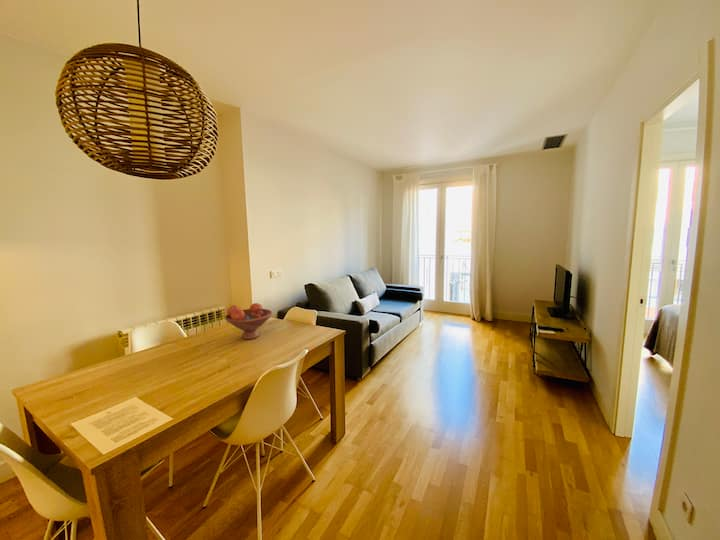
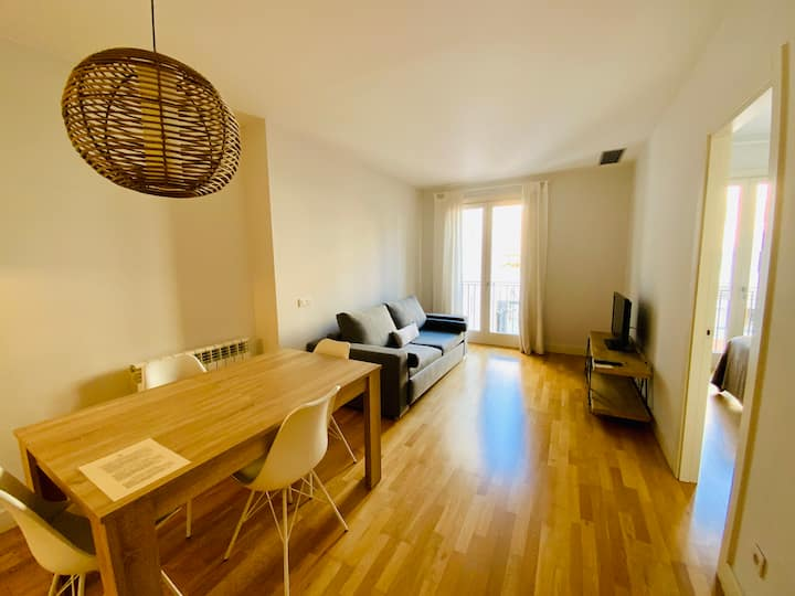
- fruit bowl (249, 321)
